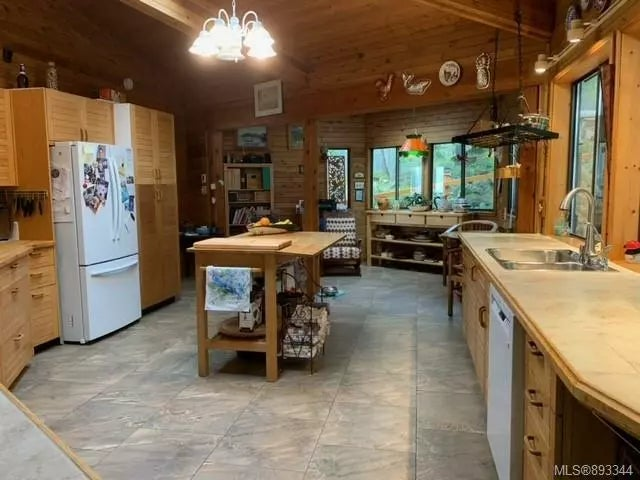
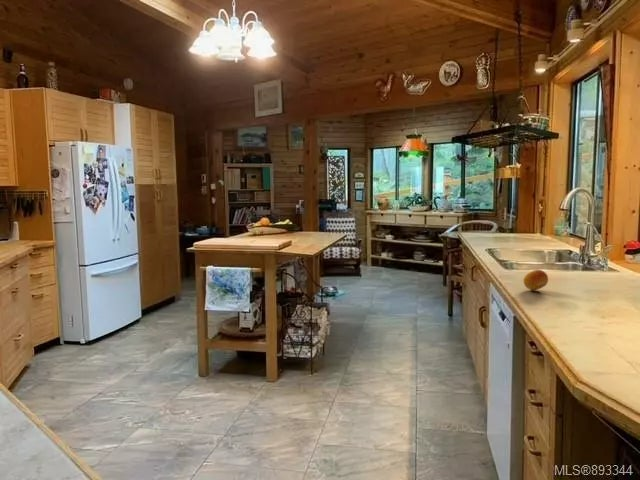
+ fruit (535, 279)
